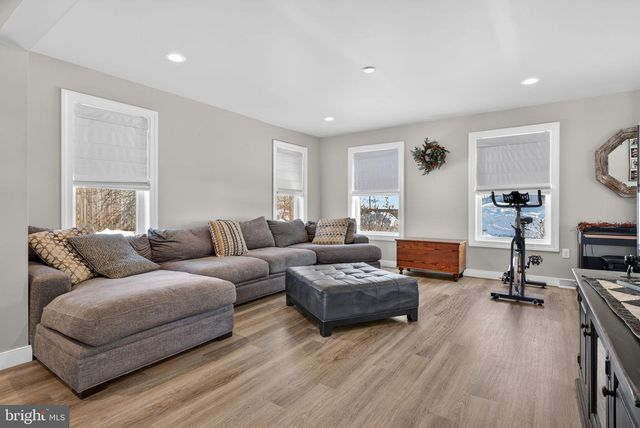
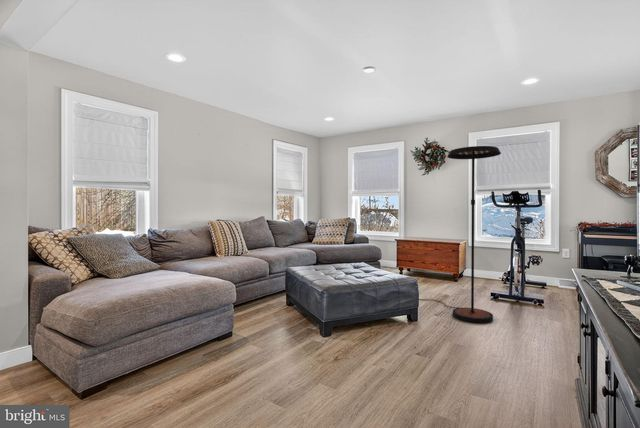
+ floor lamp (472, 232)
